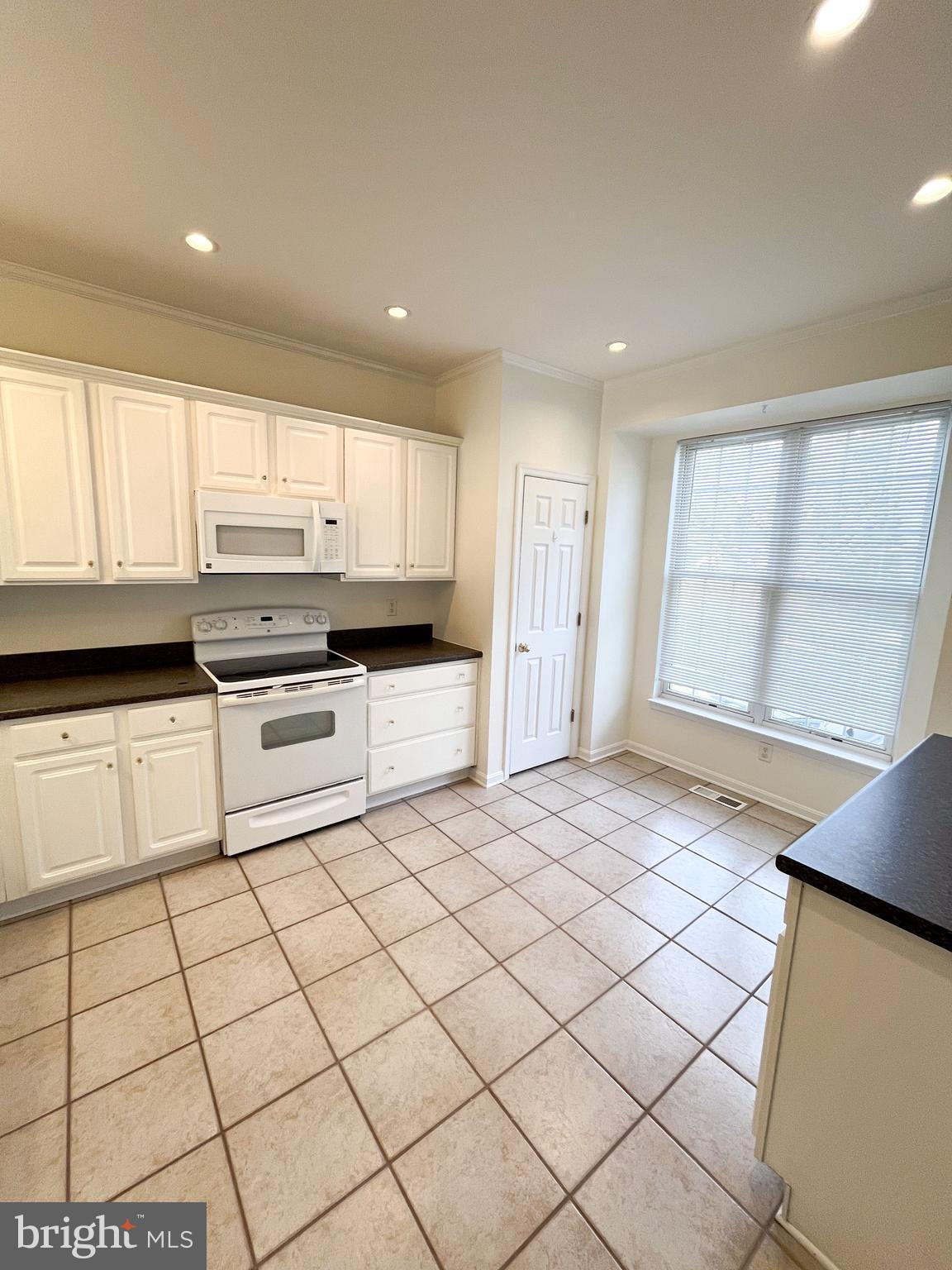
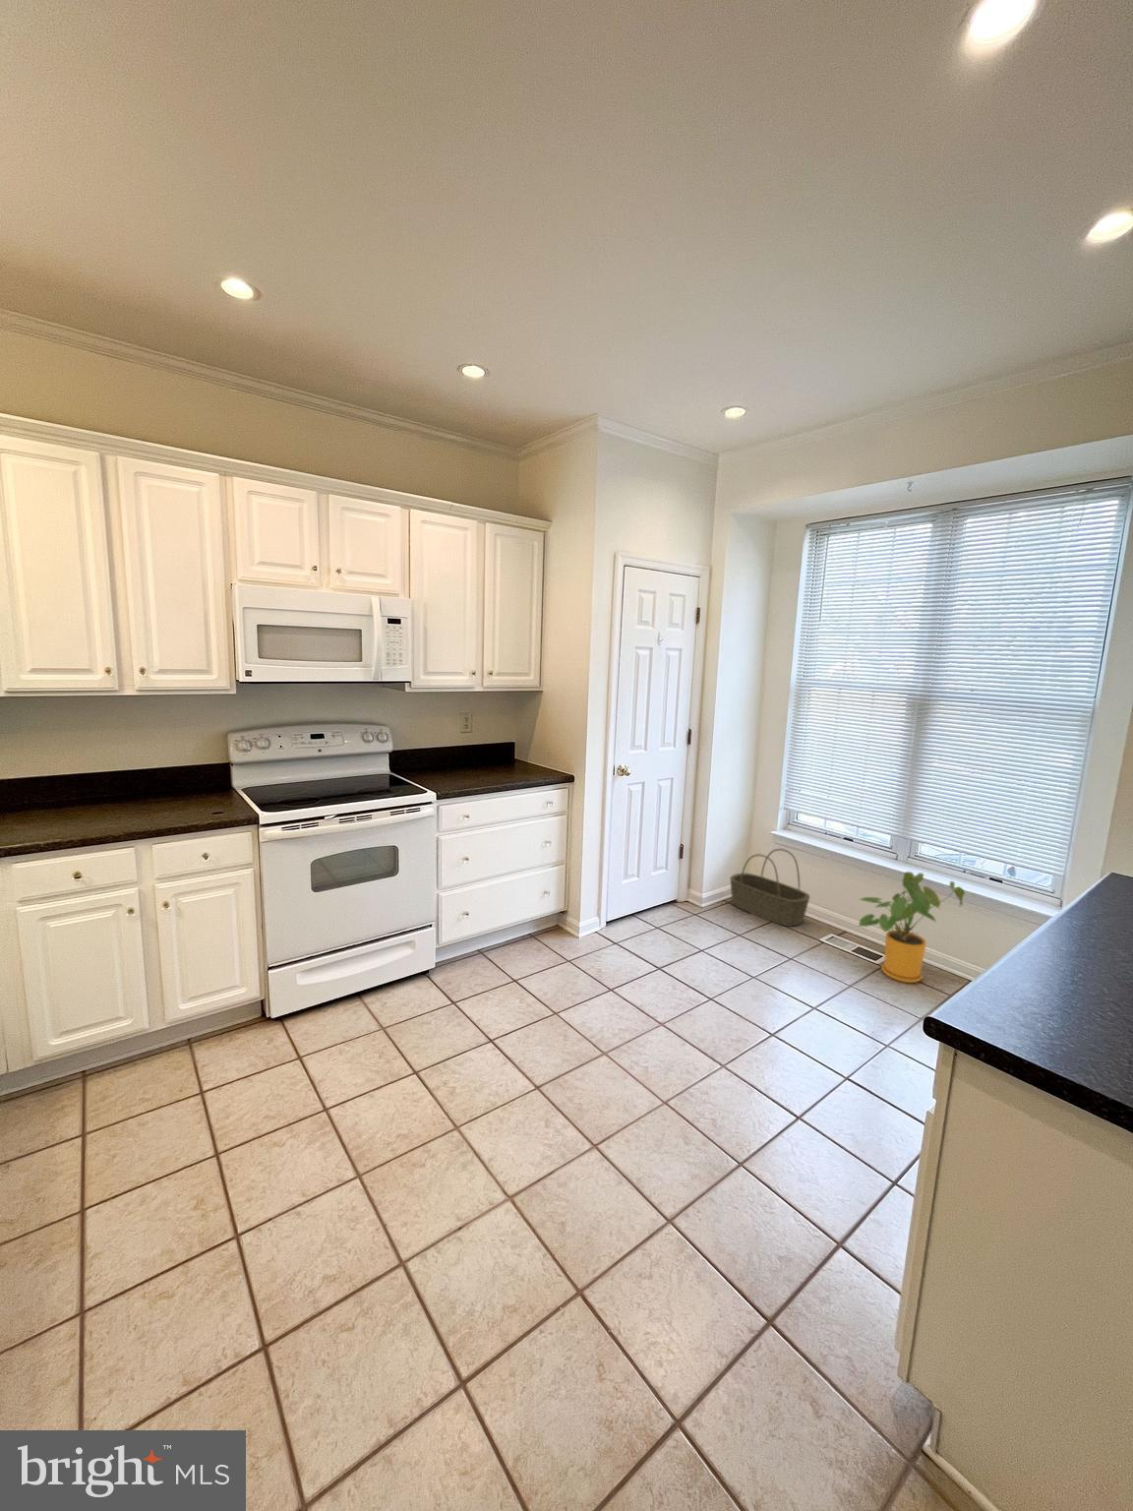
+ basket (768, 882)
+ house plant (904, 926)
